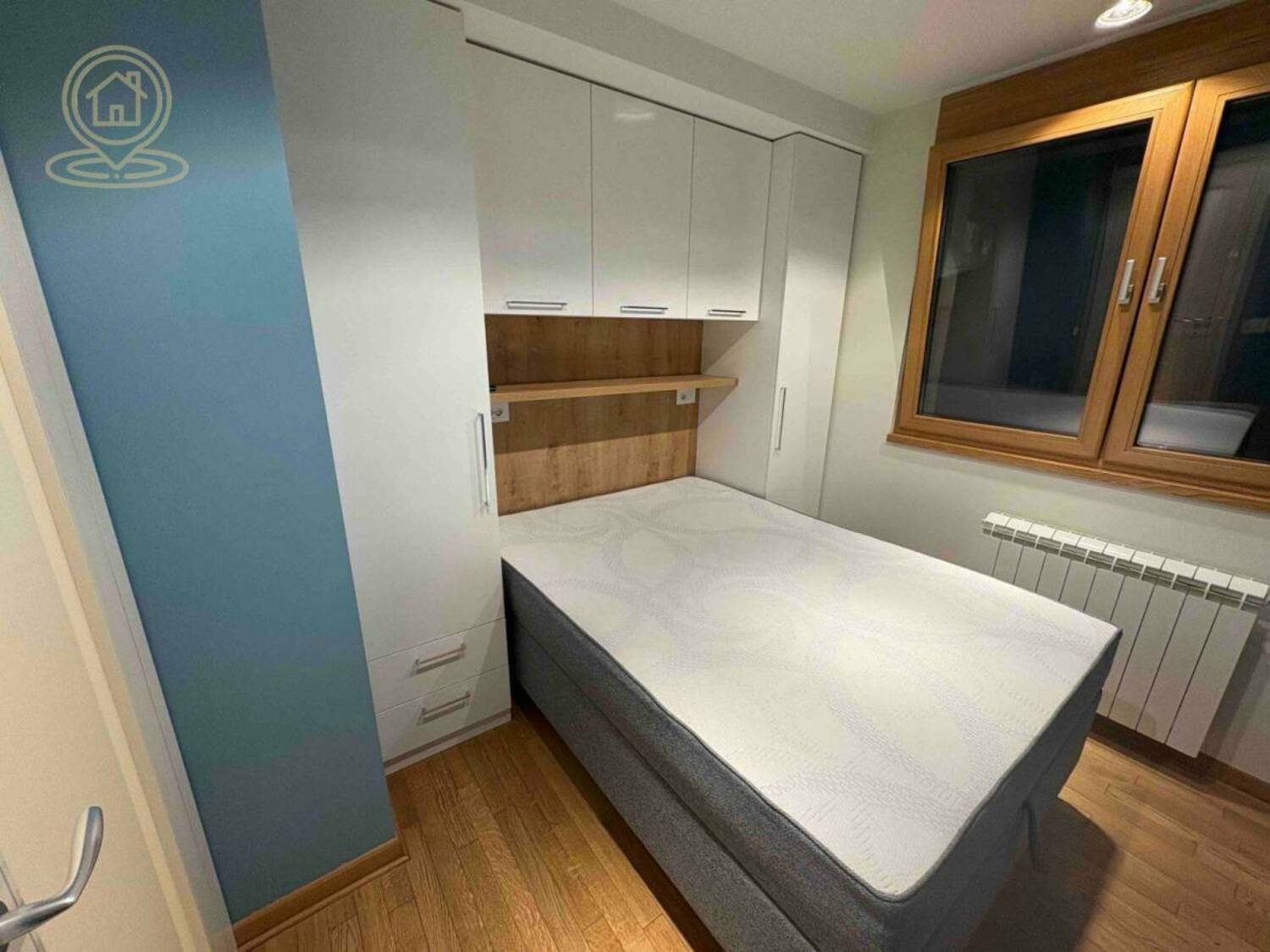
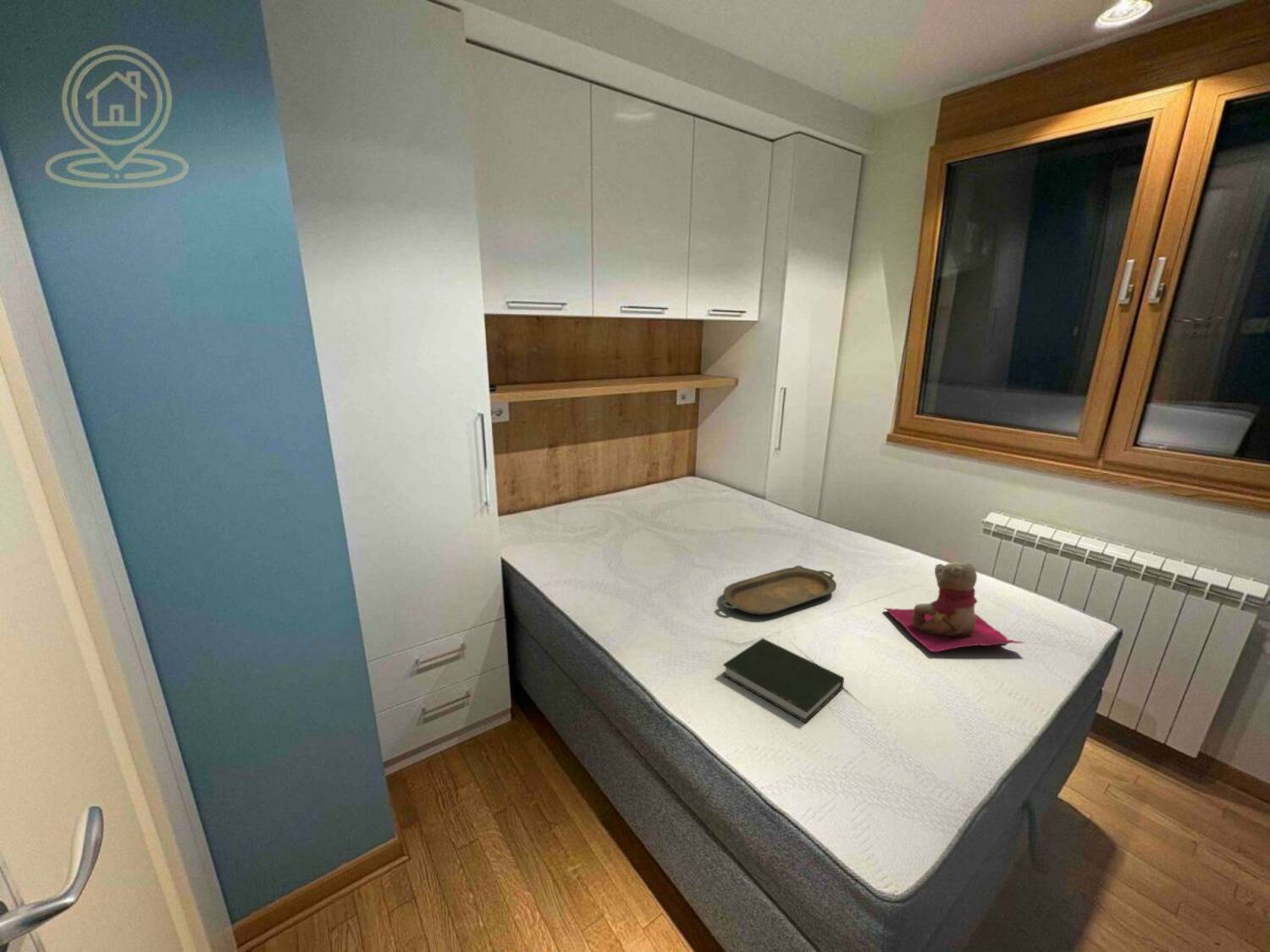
+ book (781, 675)
+ teddy bear (955, 596)
+ serving tray (780, 591)
